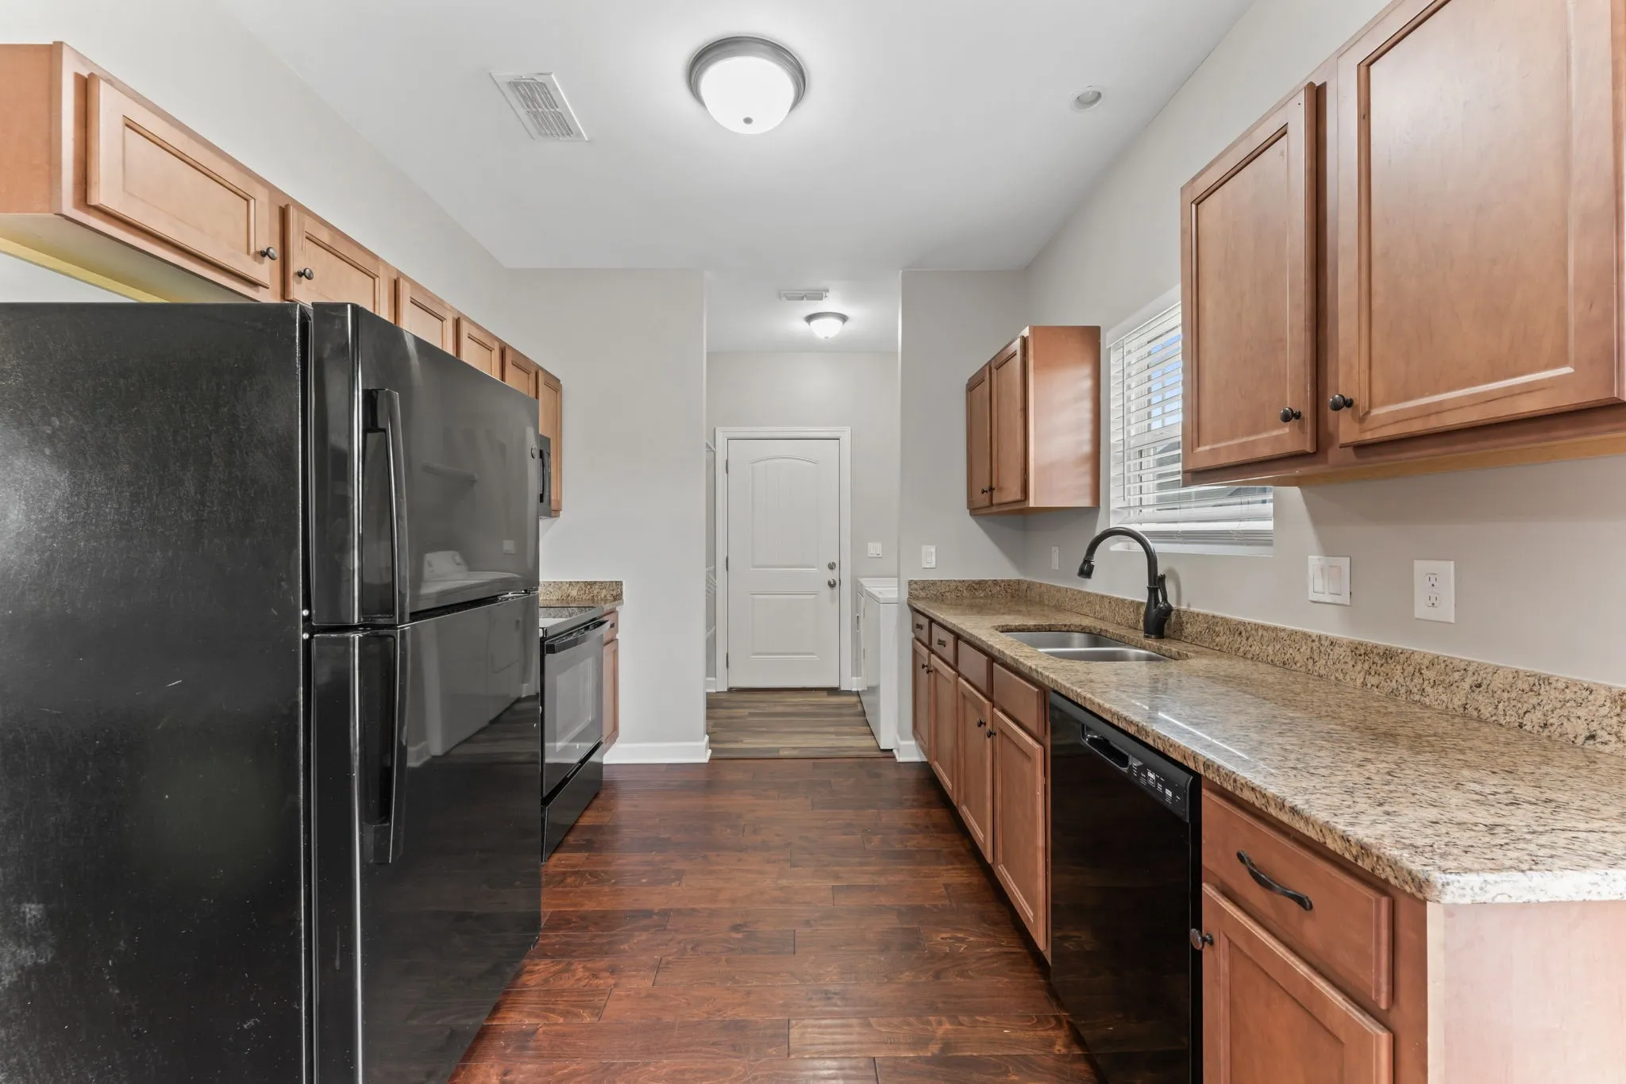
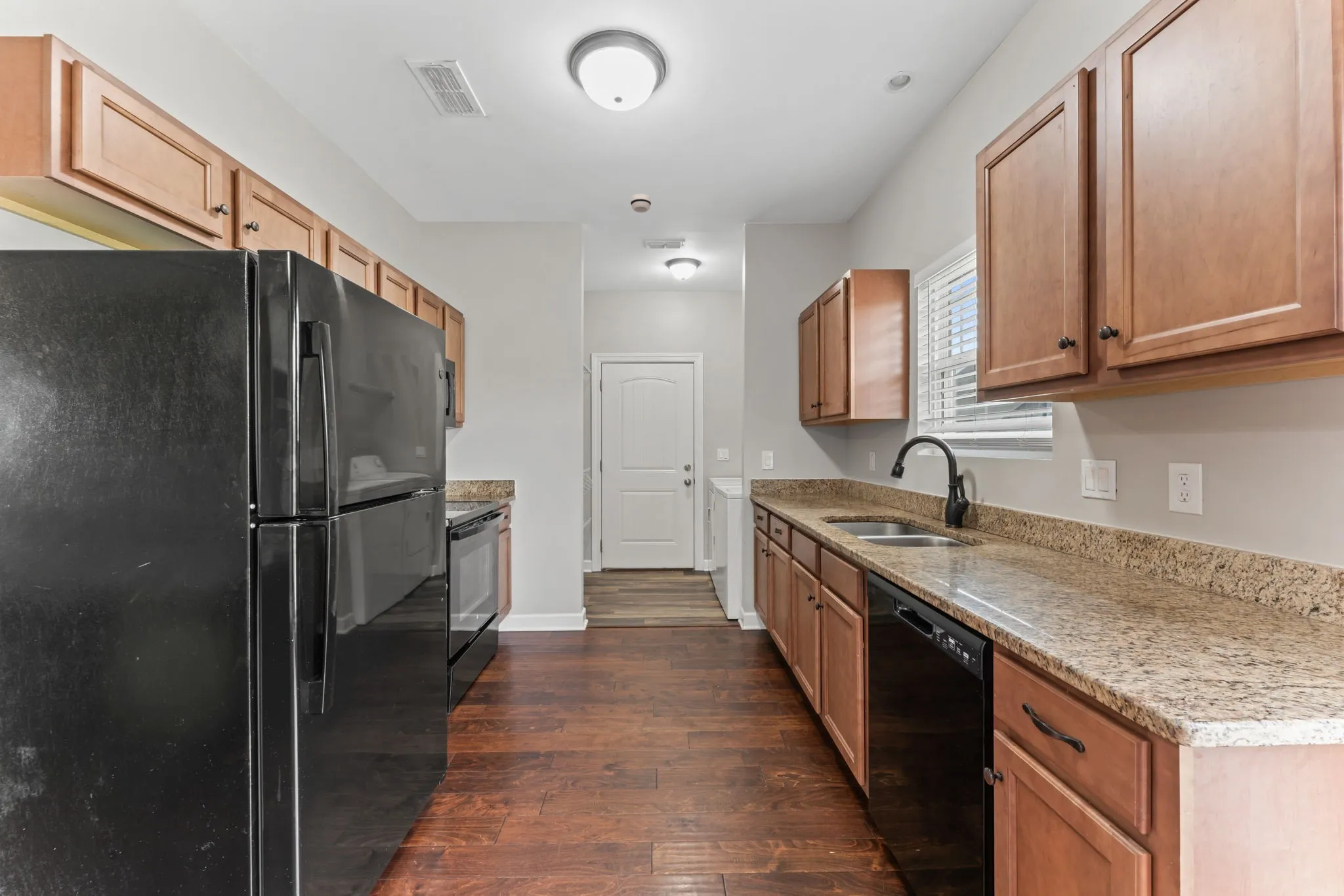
+ smoke detector (640, 203)
